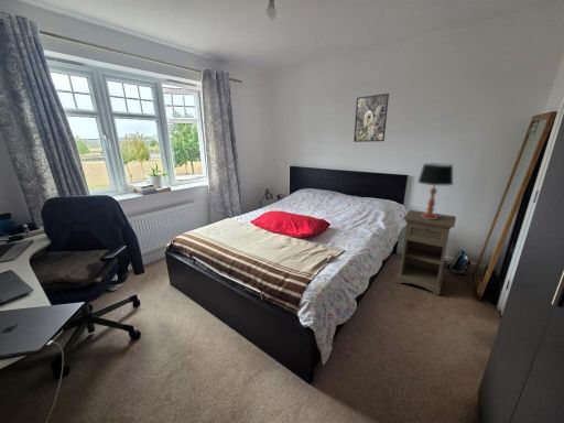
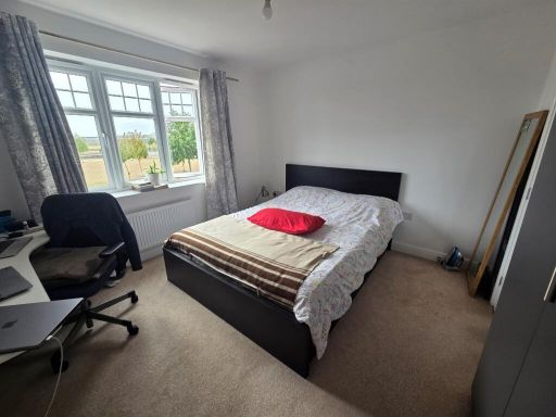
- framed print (370, 119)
- table lamp (433, 192)
- nightstand (424, 250)
